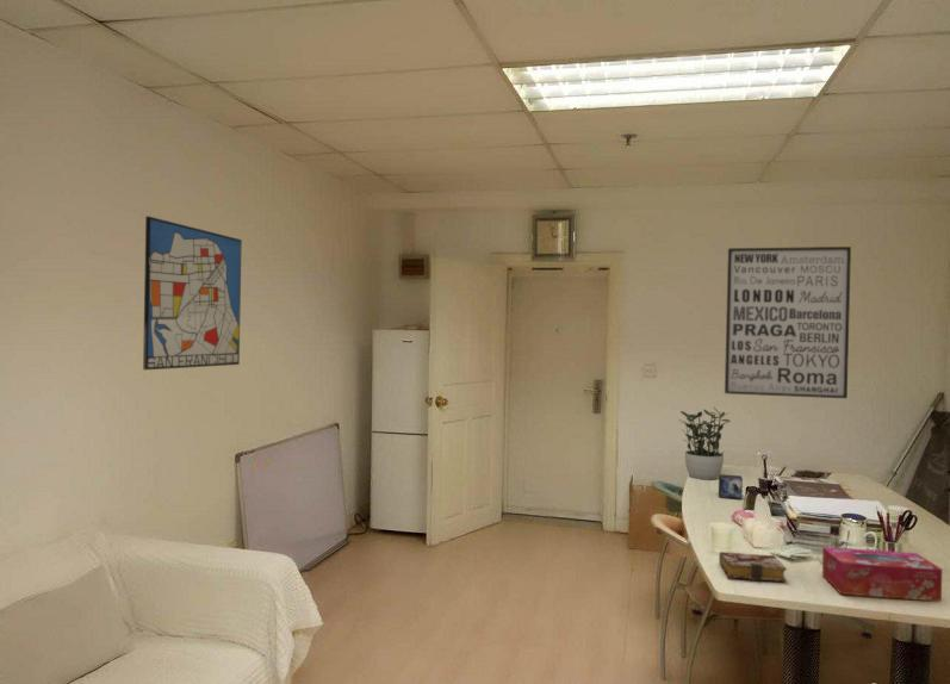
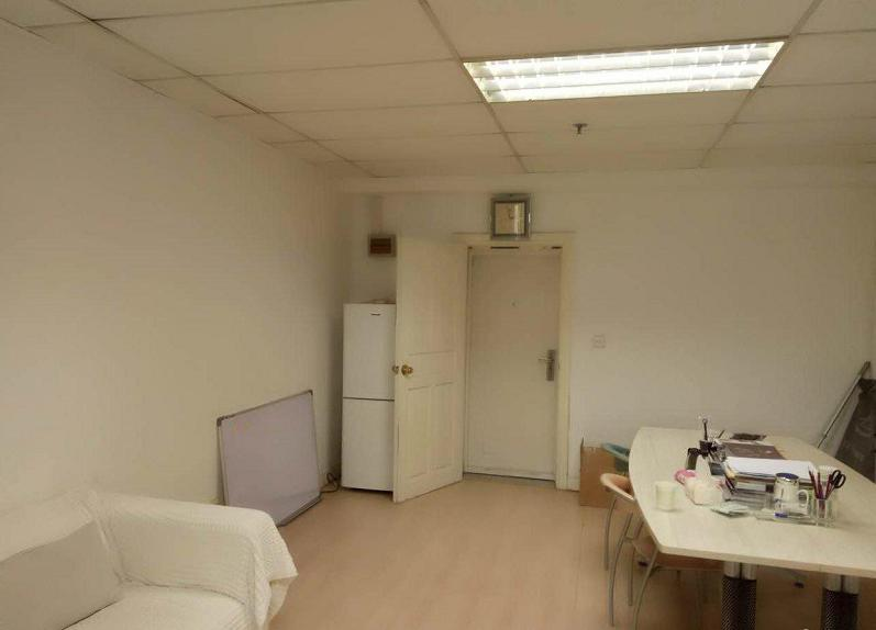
- potted plant (703, 441)
- wall art (197, 298)
- wall art (786, 322)
- tissue box (878, 572)
- book (751, 565)
- small box (729, 486)
